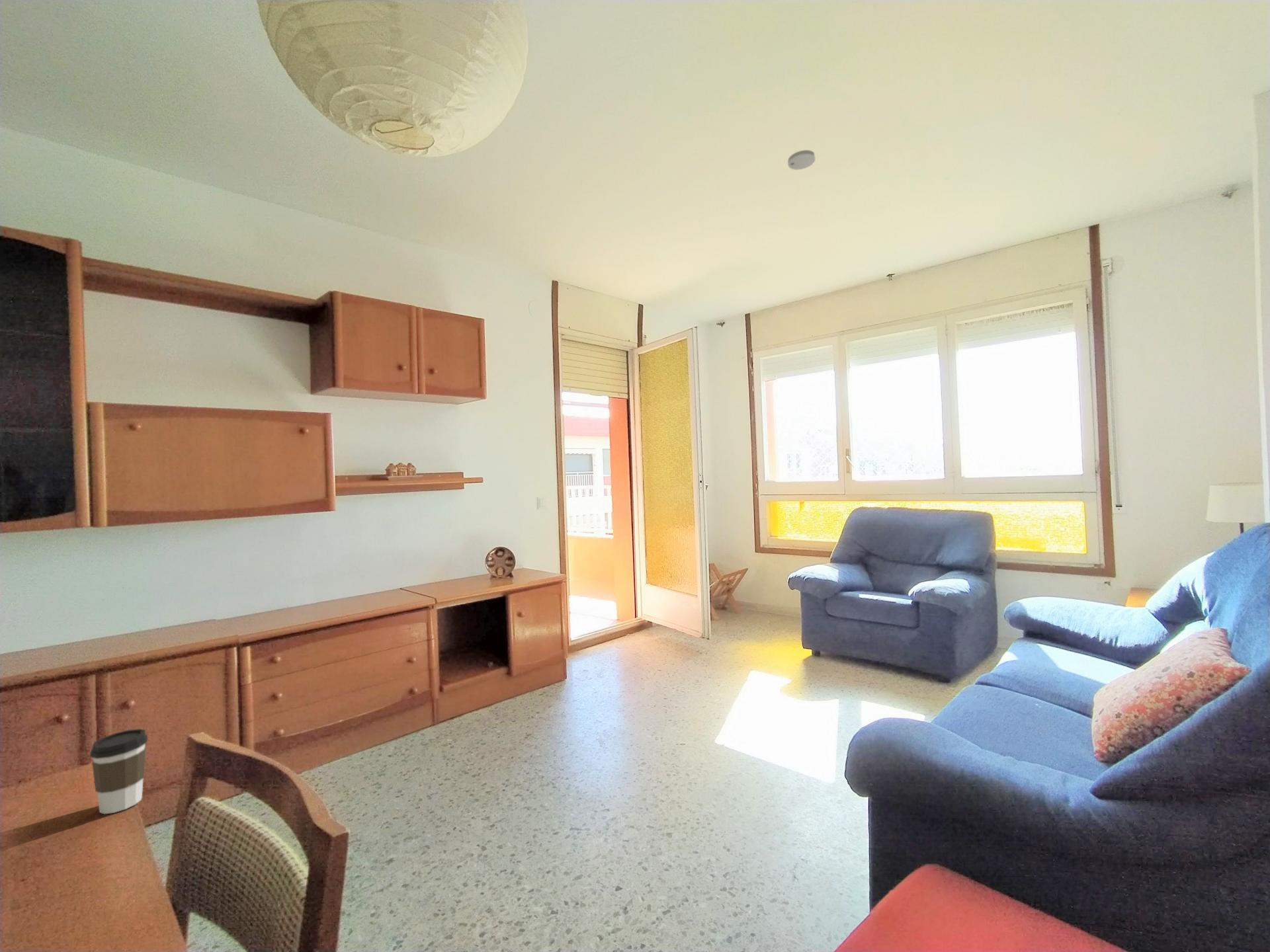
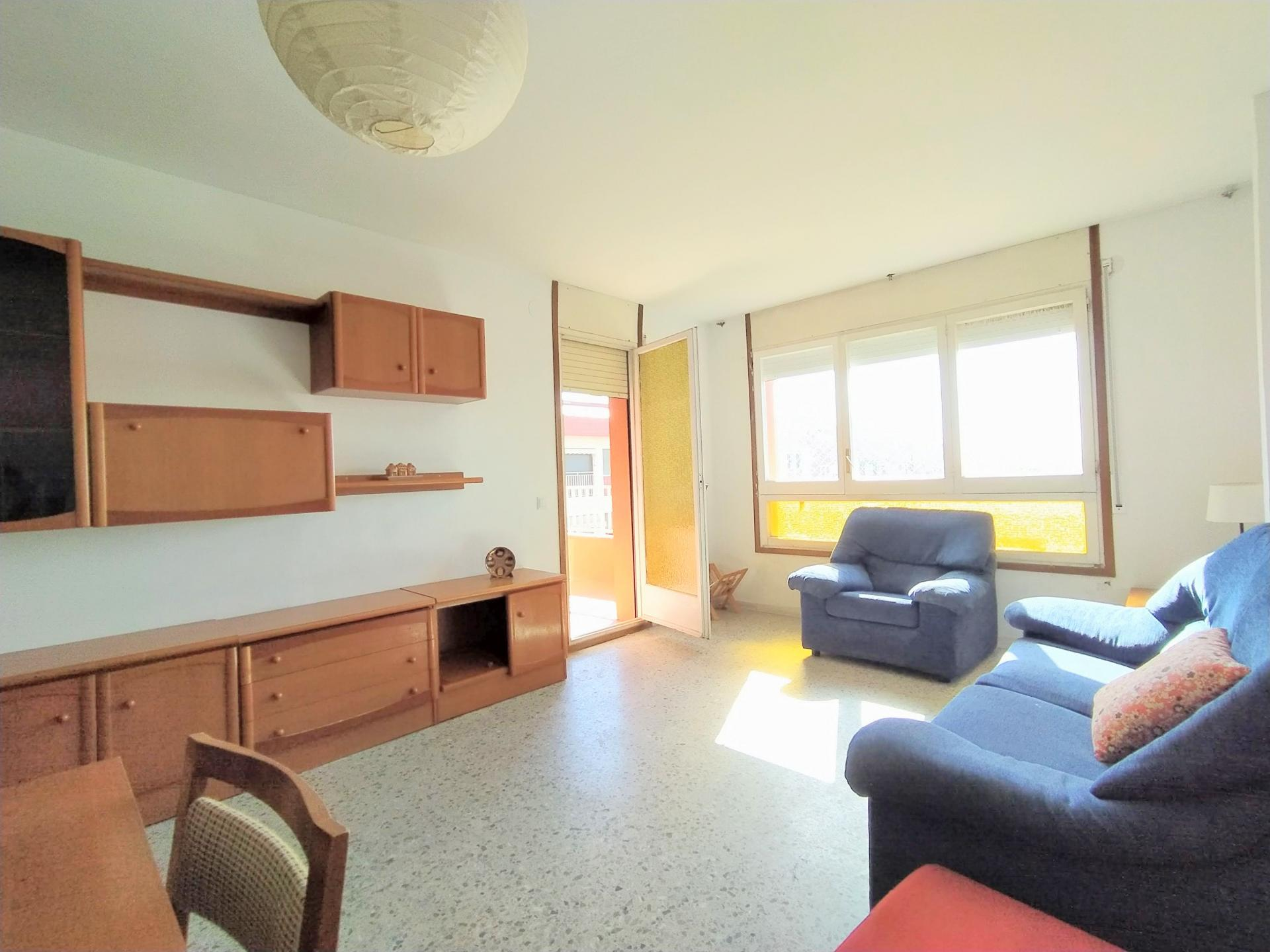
- coffee cup (120, 771)
- smoke detector (801, 160)
